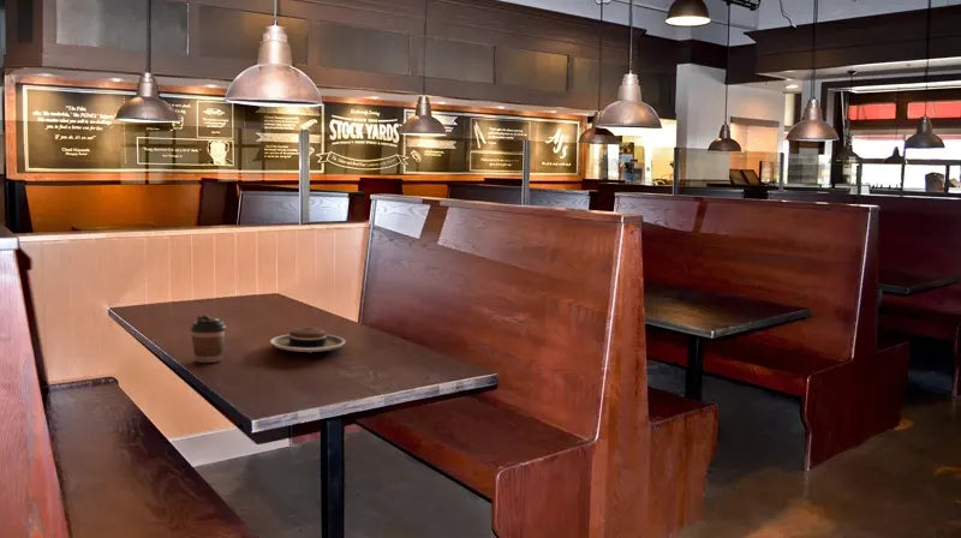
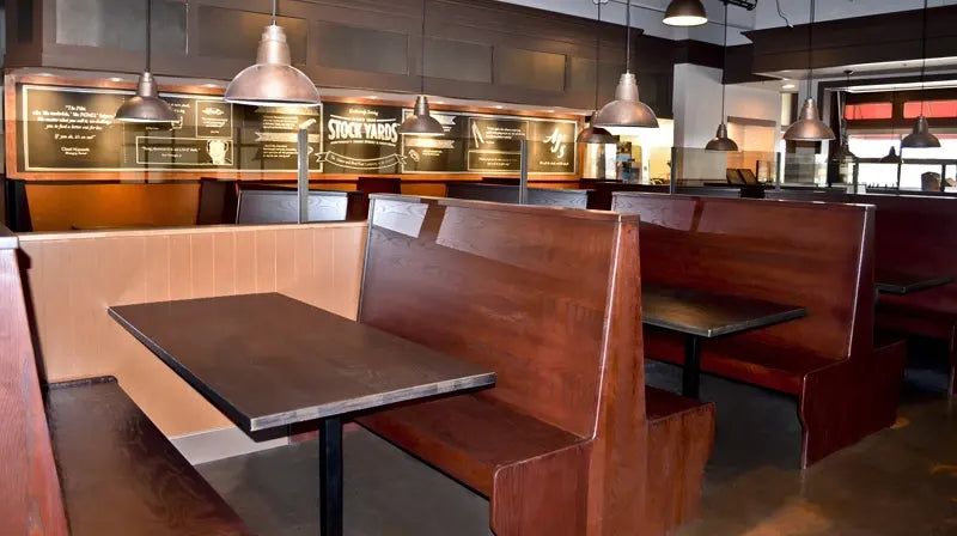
- coffee cup (208, 337)
- plate (308, 339)
